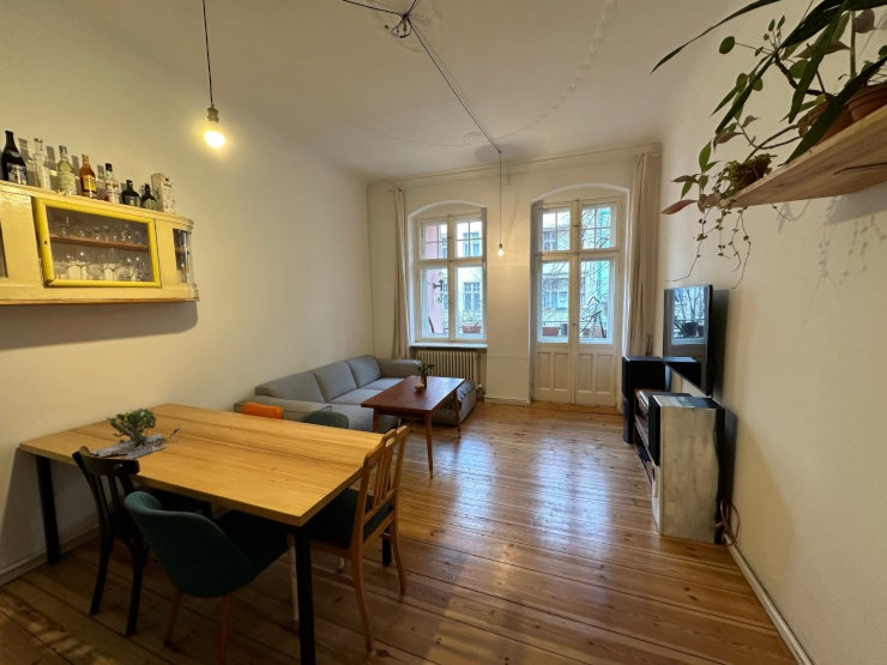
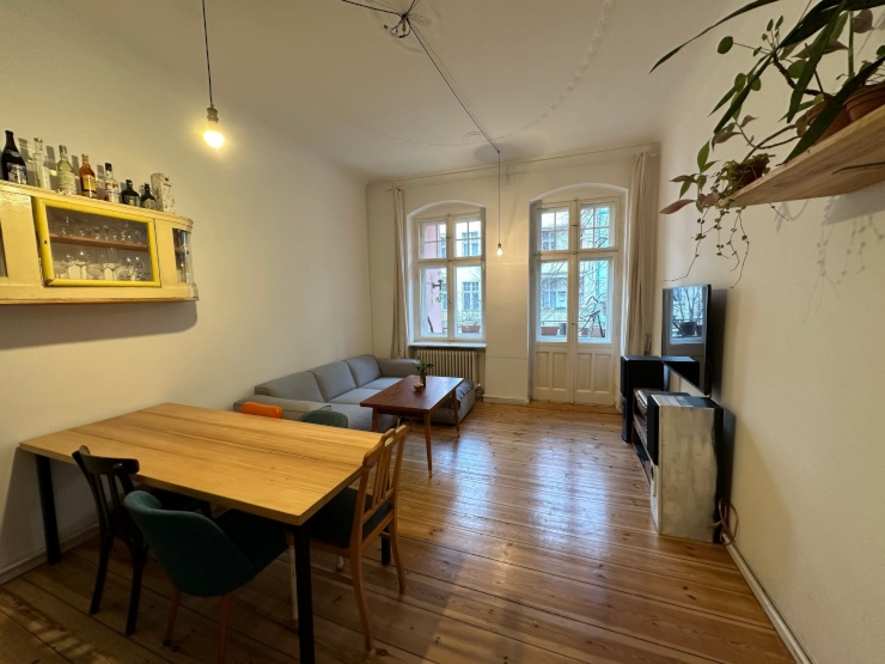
- plant (137, 428)
